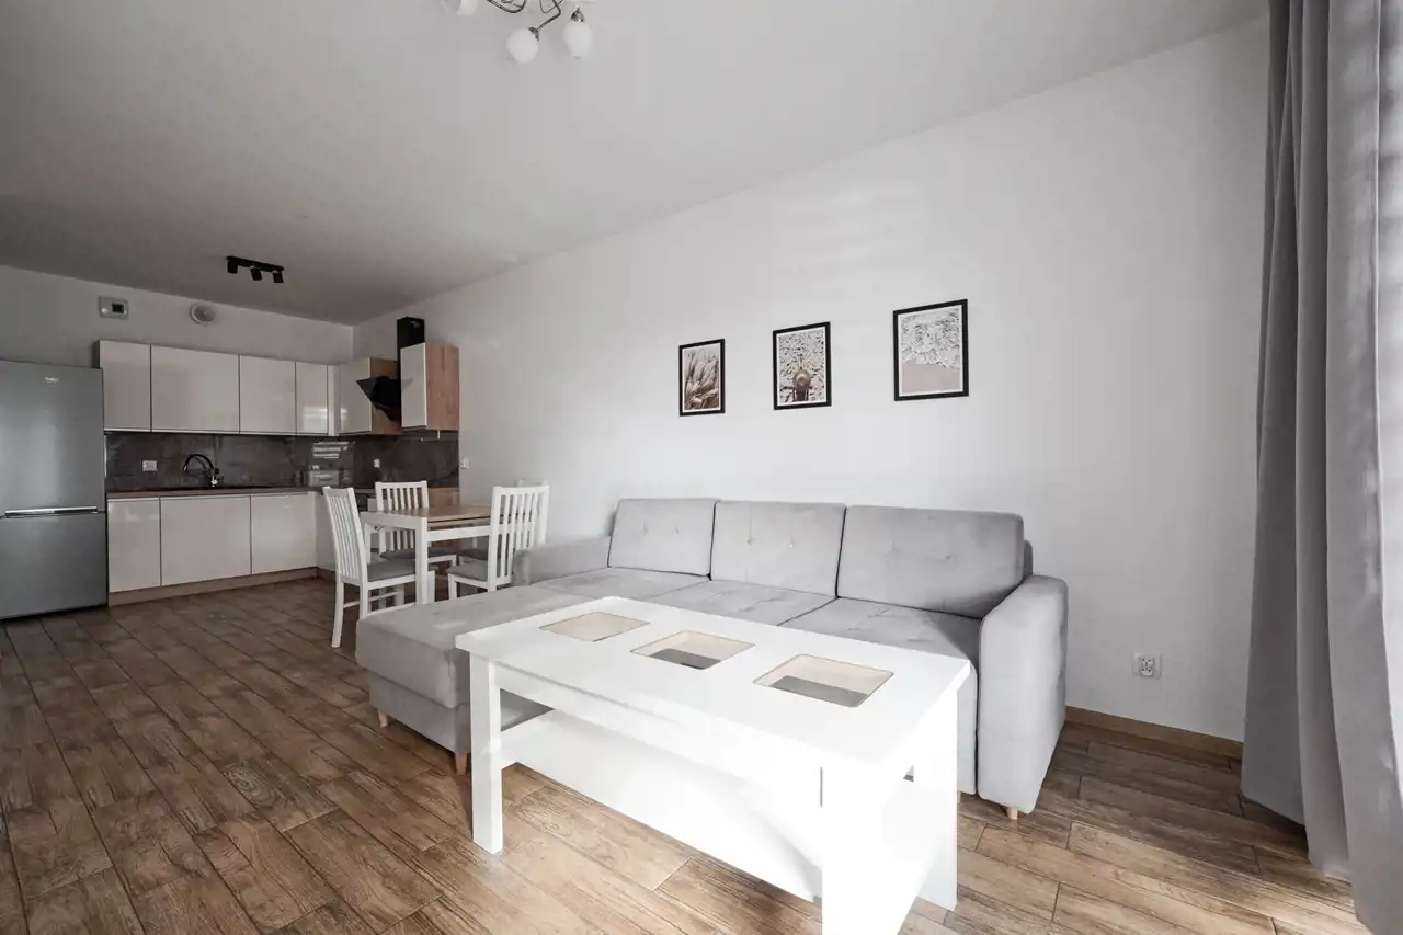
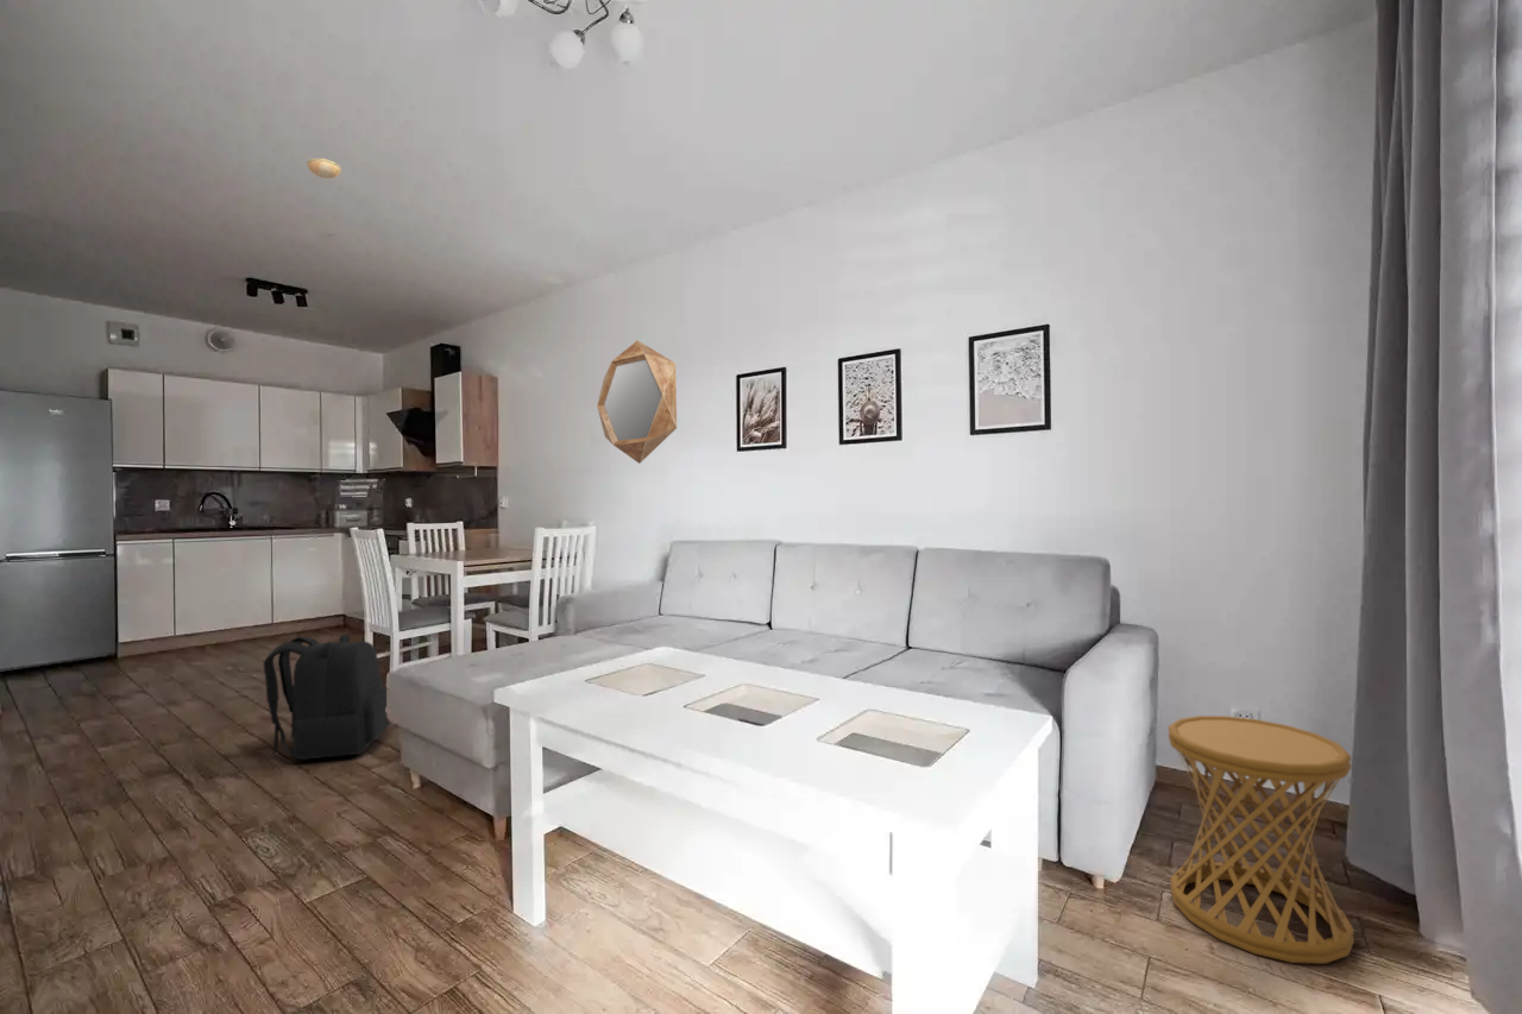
+ backpack (329, 692)
+ smoke detector (323, 168)
+ home mirror (634, 401)
+ side table (1254, 826)
